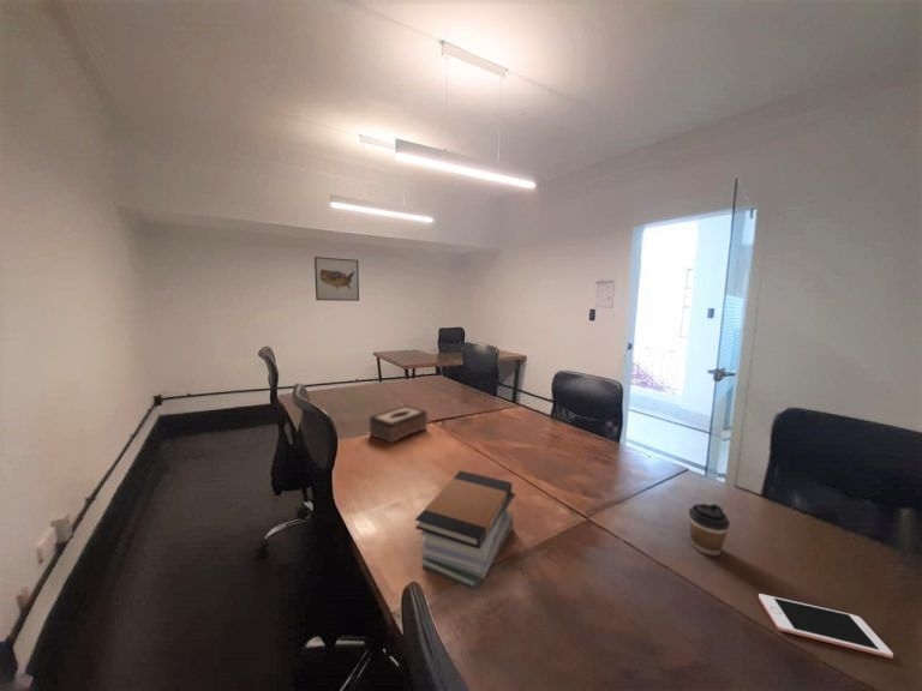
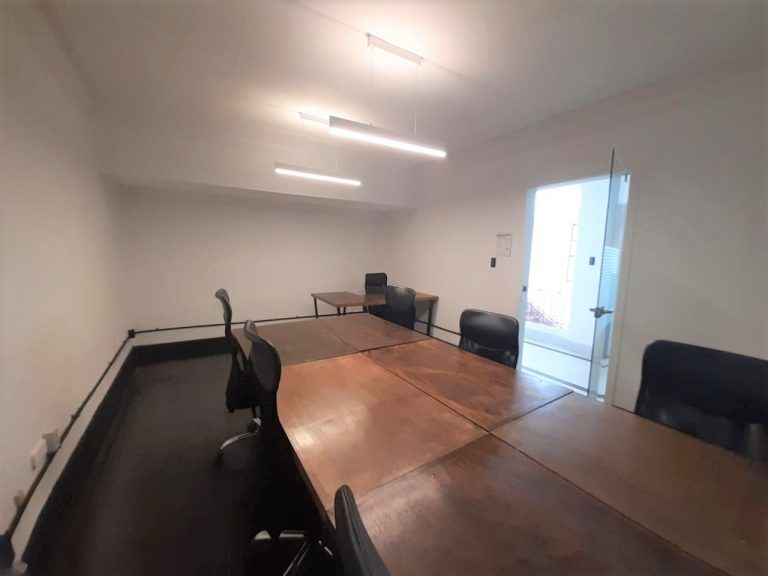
- cell phone (819, 623)
- wall art (337, 280)
- coffee cup (707, 527)
- book stack (468, 523)
- tissue box (399, 422)
